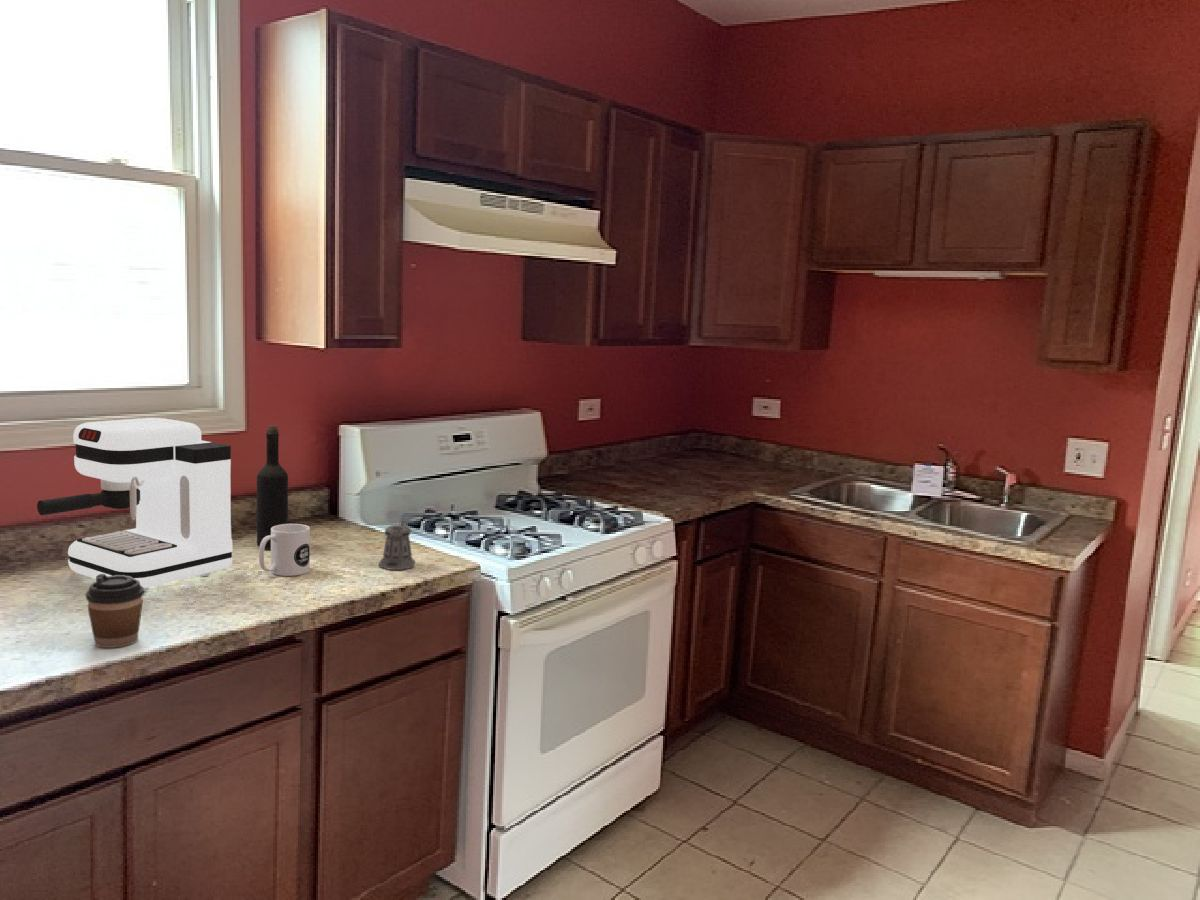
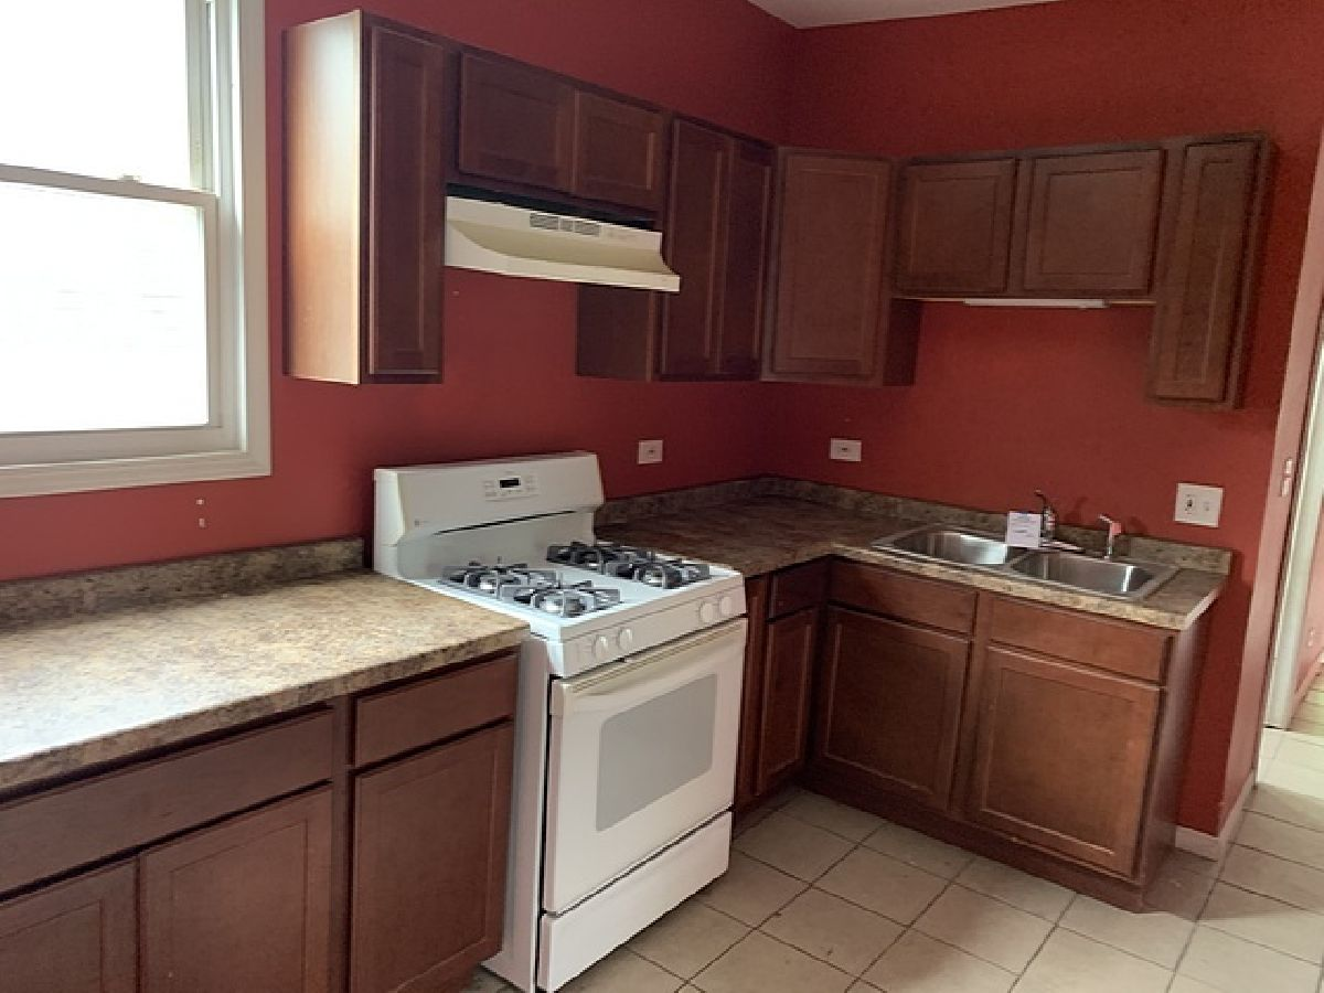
- wine bottle (272, 486)
- coffee cup (115, 608)
- mug (283, 550)
- coffee maker (145, 500)
- pepper shaker (398, 543)
